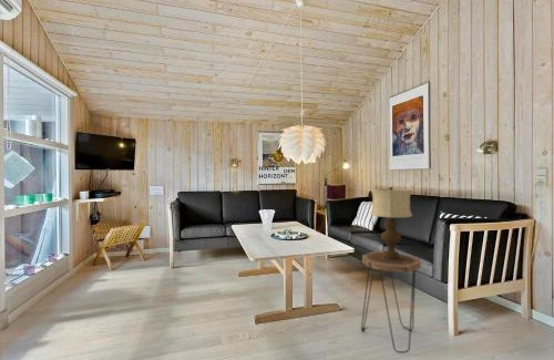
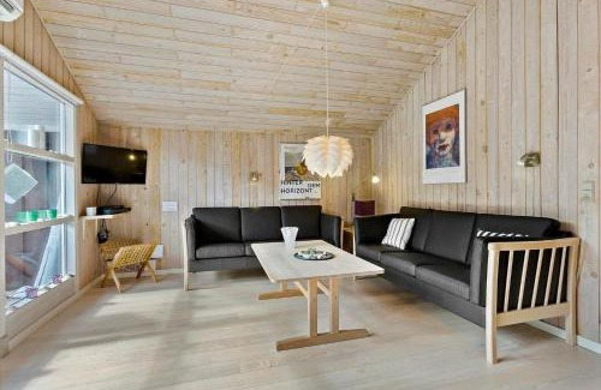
- table lamp (390, 222)
- side table (394, 295)
